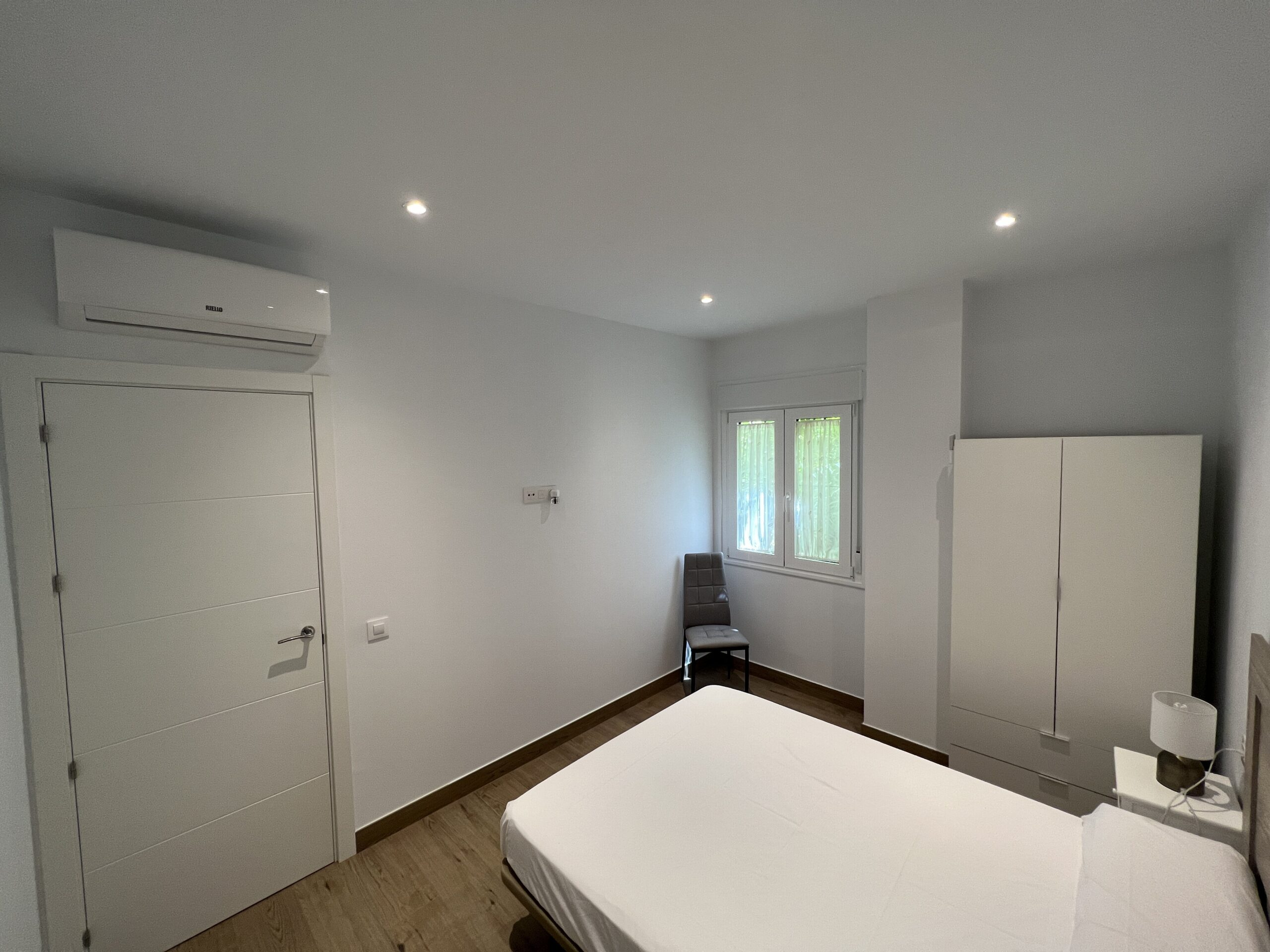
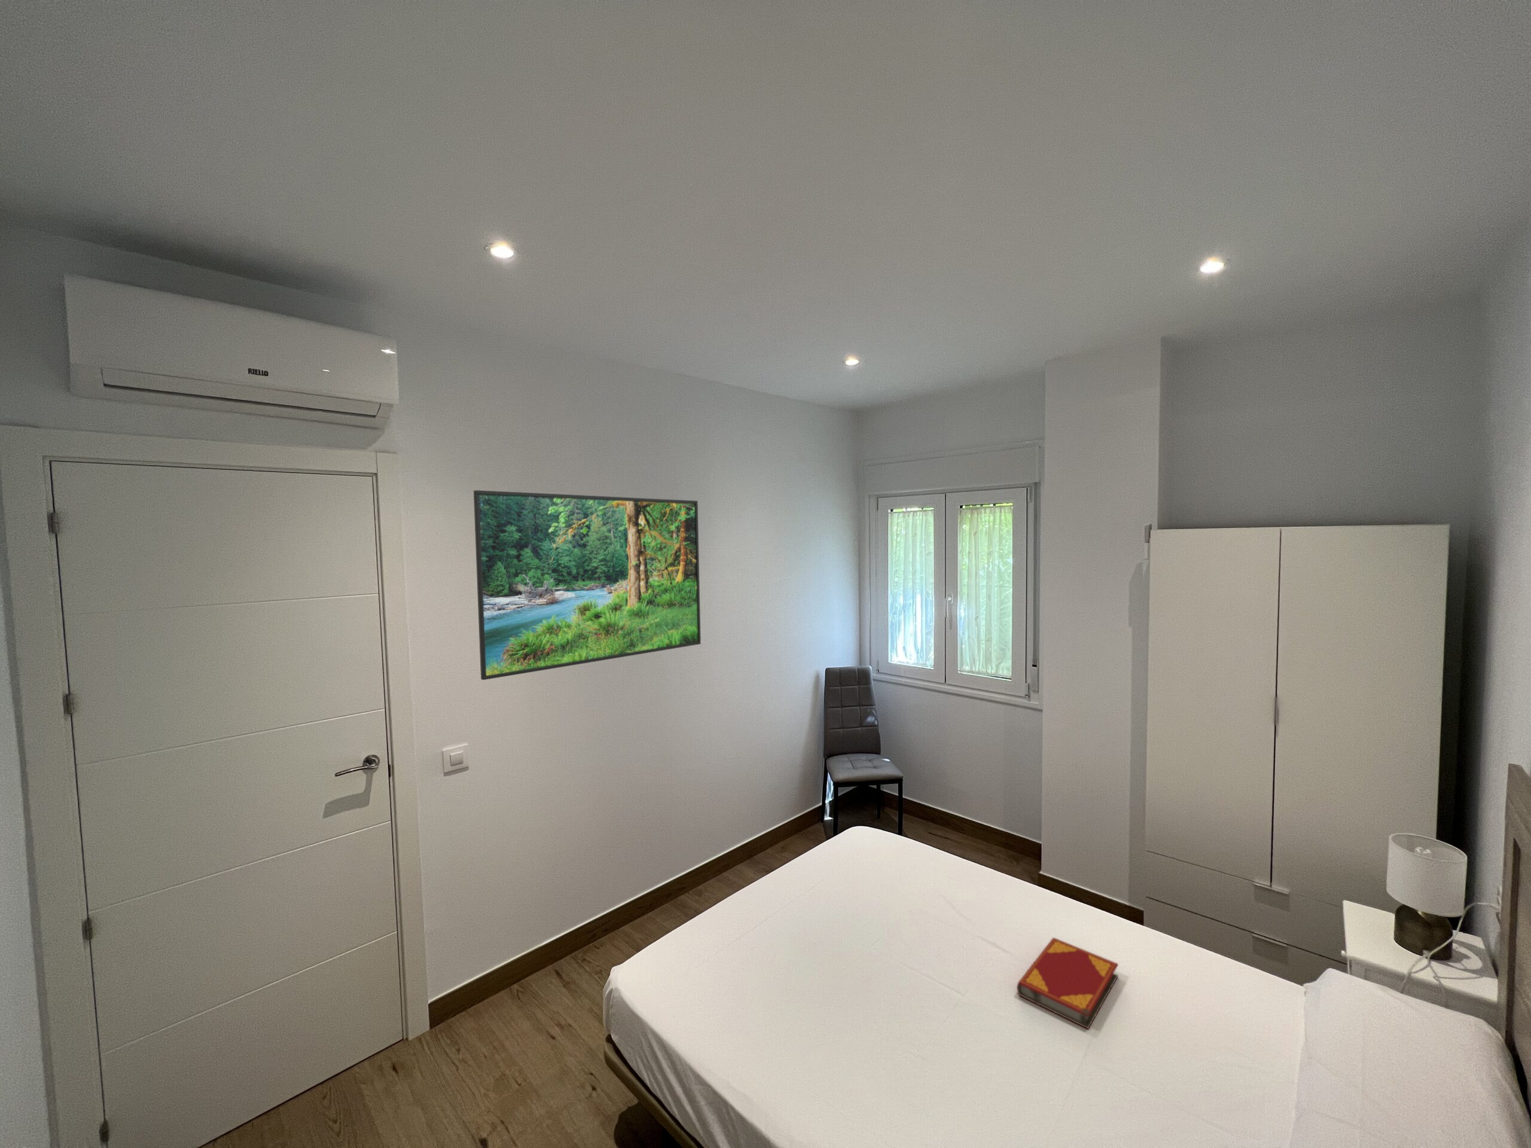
+ hardback book (1068, 979)
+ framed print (604, 578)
